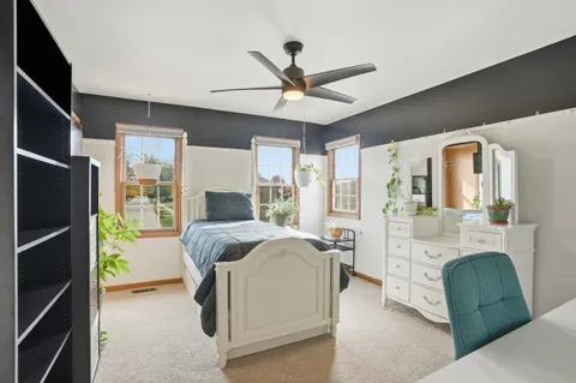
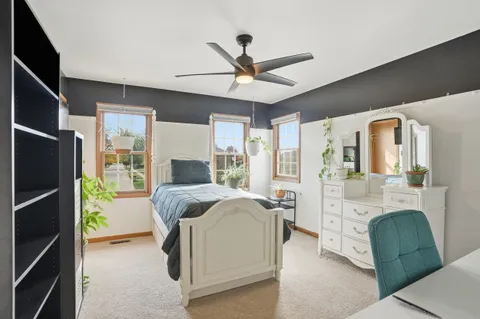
+ pen (415, 305)
